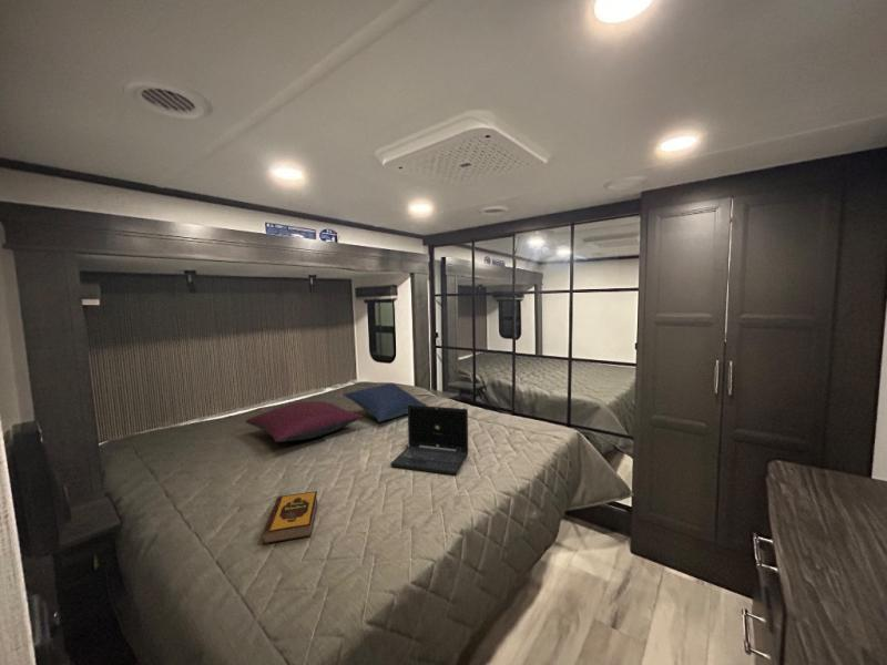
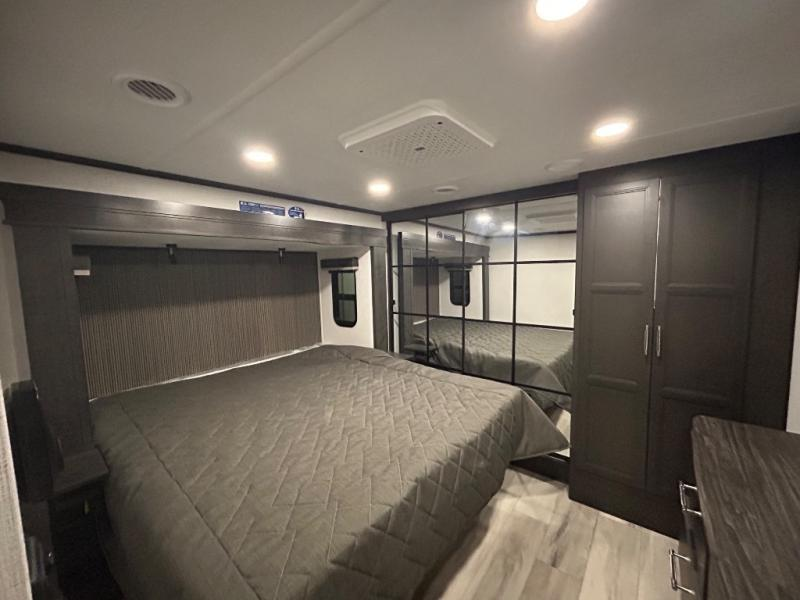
- pillow (304, 418)
- hardback book (292, 514)
- laptop (430, 437)
- pillow (386, 400)
